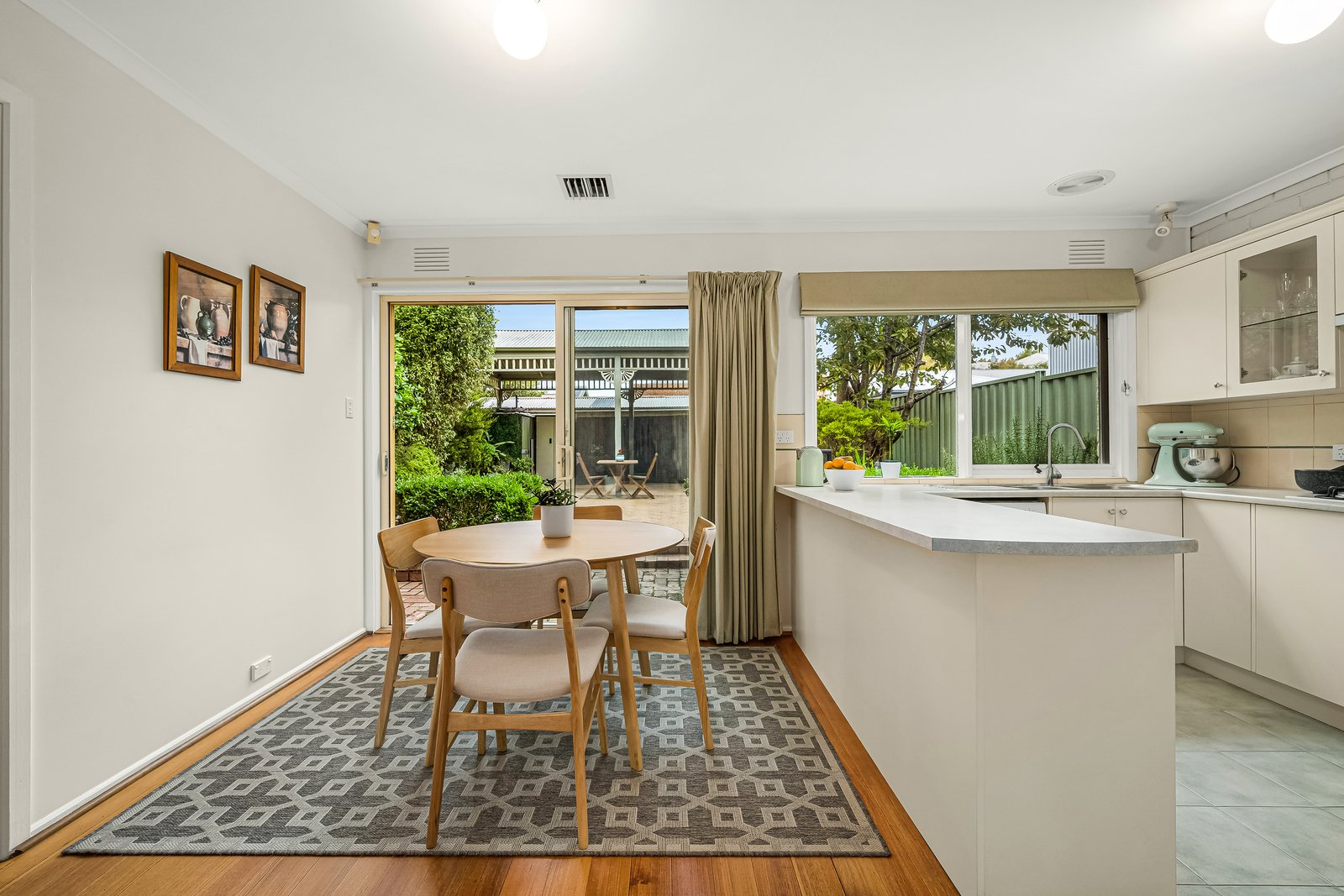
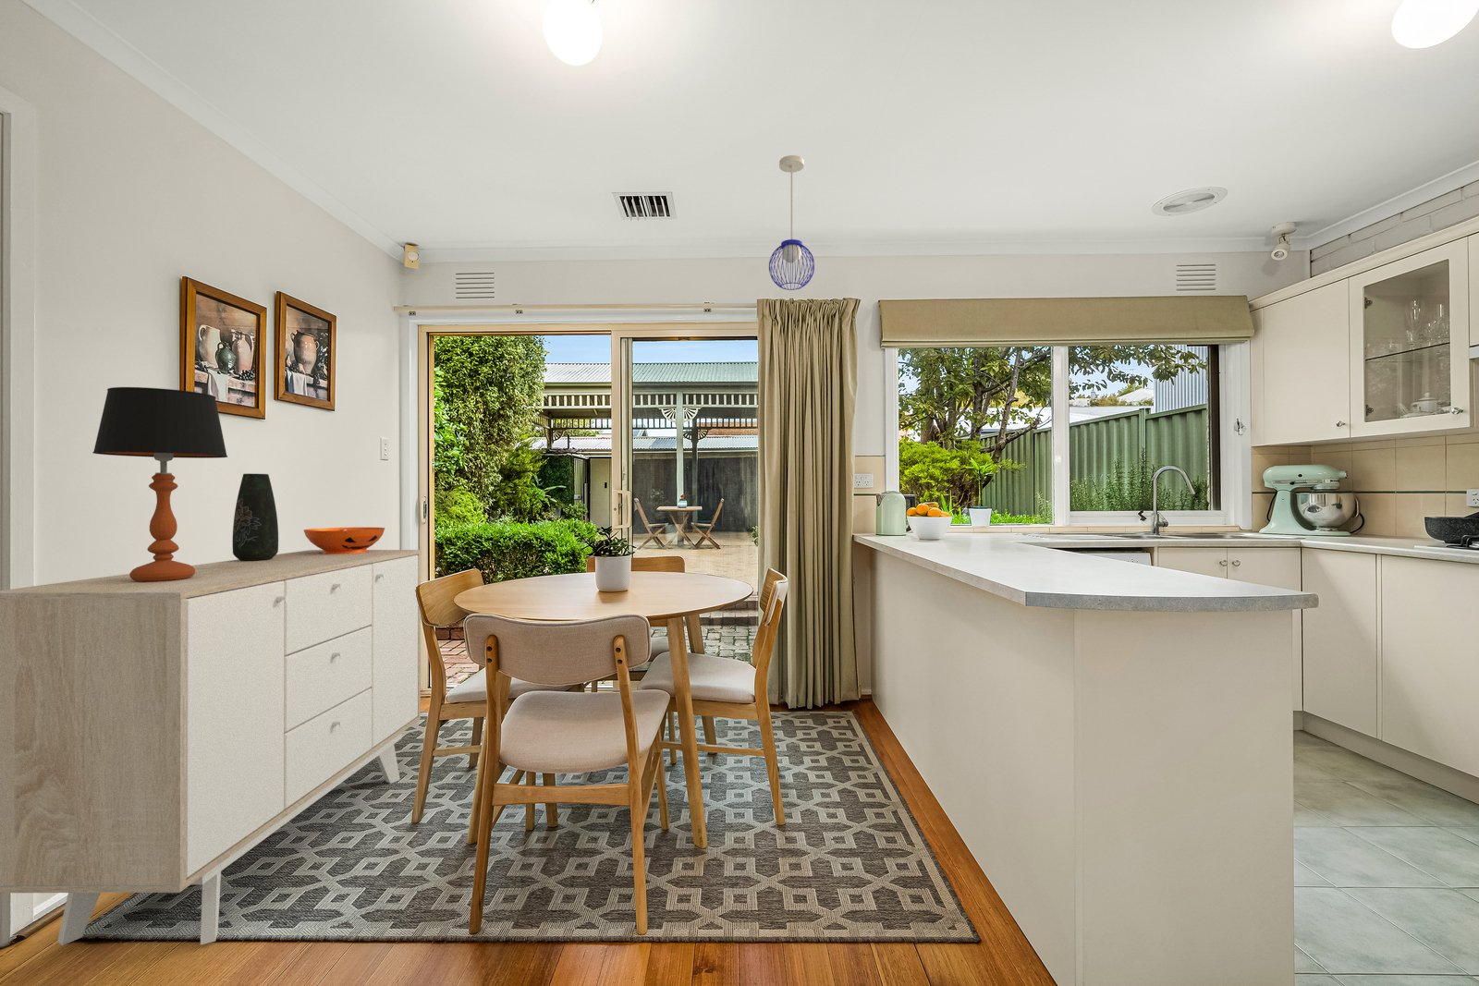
+ pendant light (791, 223)
+ decorative bowl (344, 539)
+ table lamp (163, 485)
+ vase (255, 516)
+ sideboard (267, 704)
